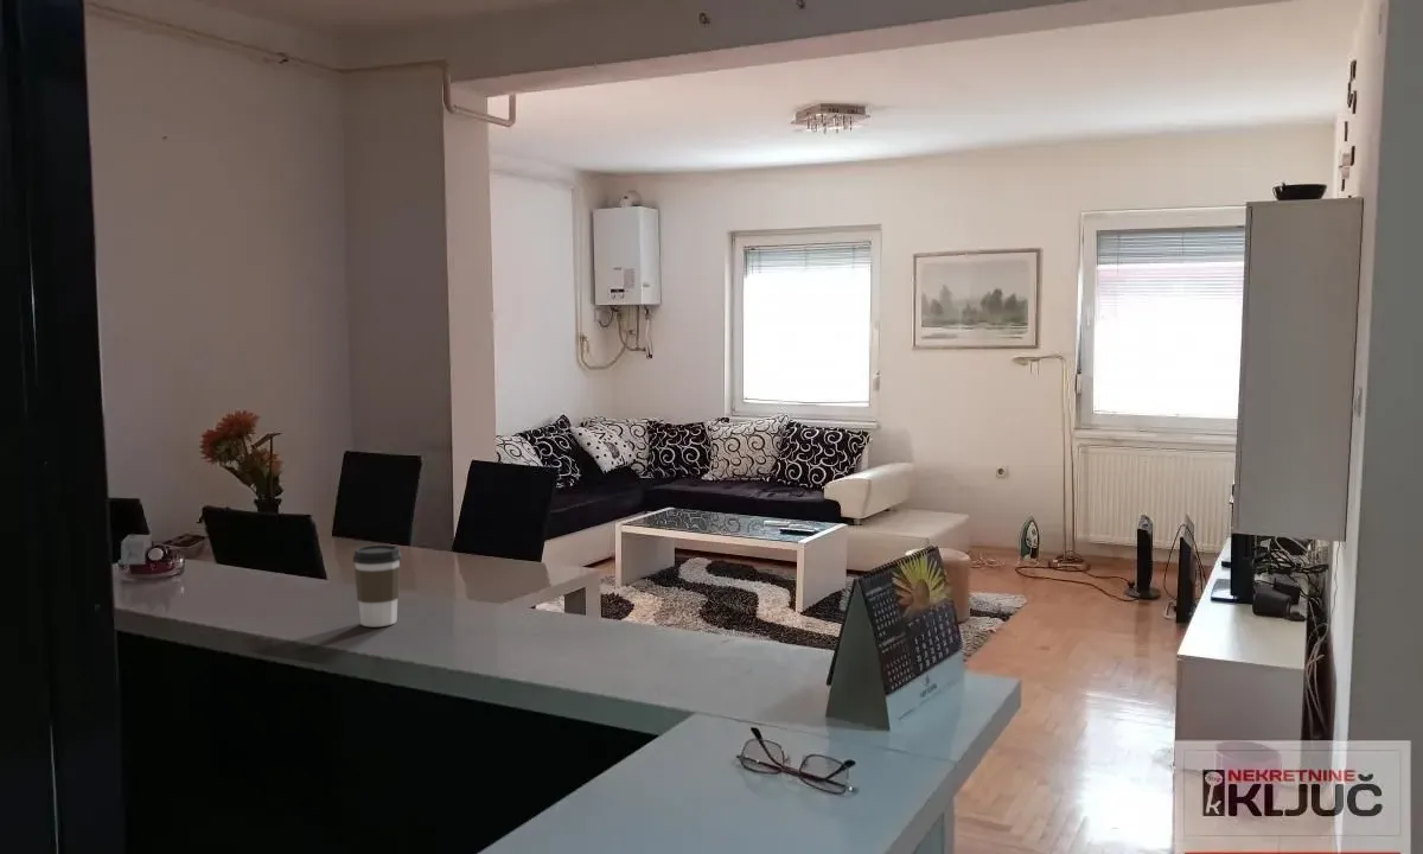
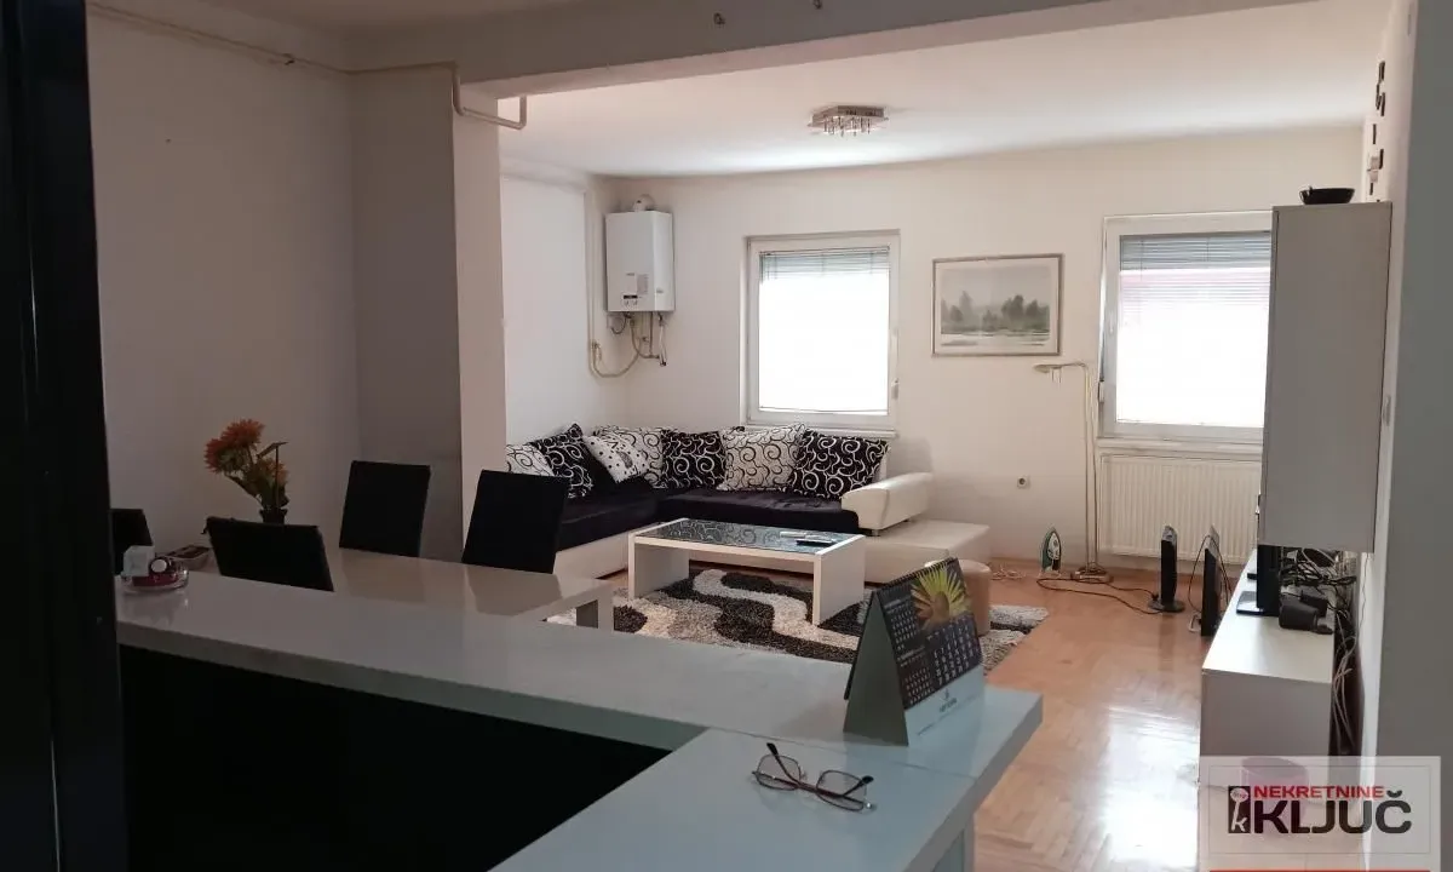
- coffee cup (377, 585)
